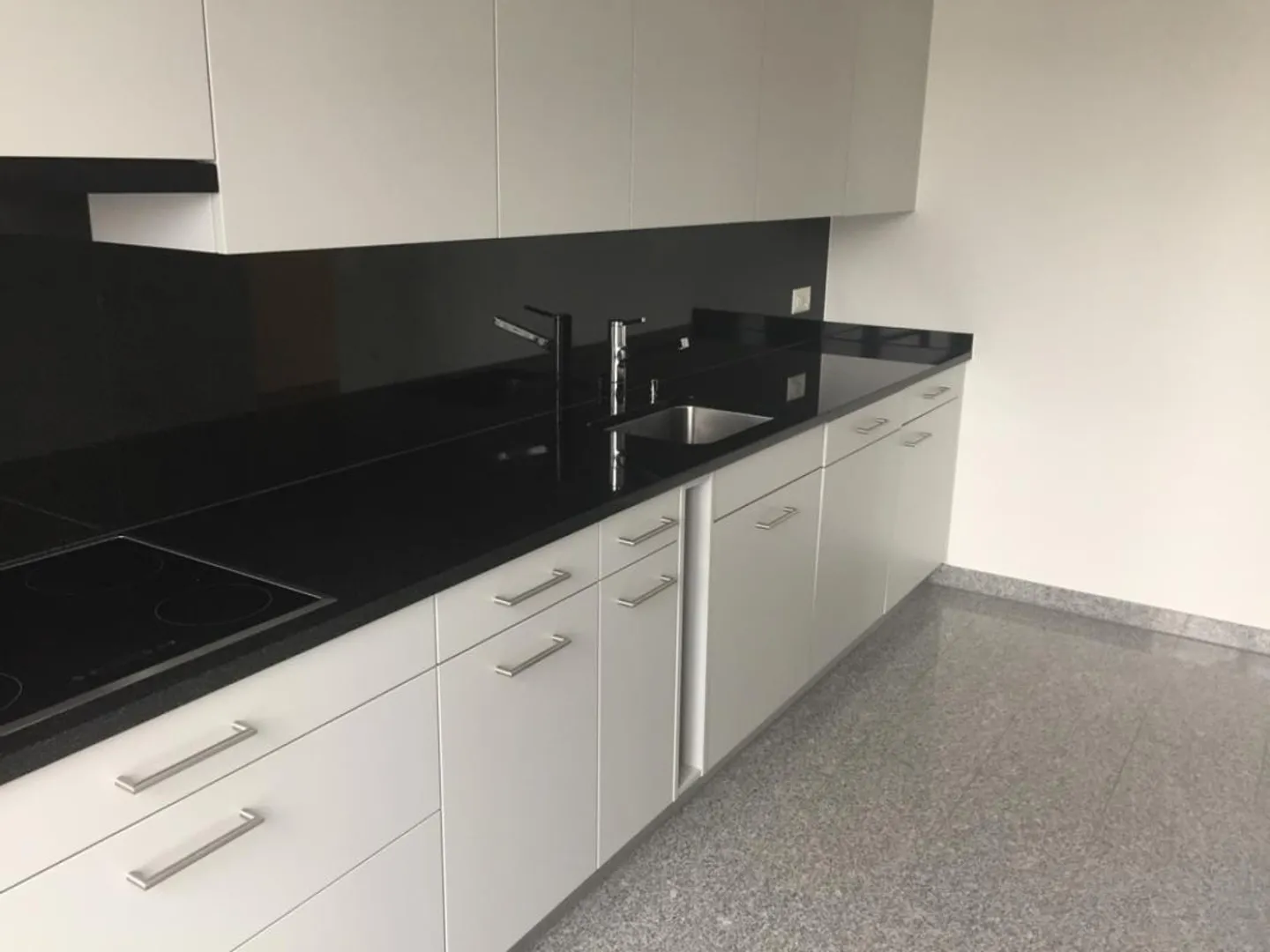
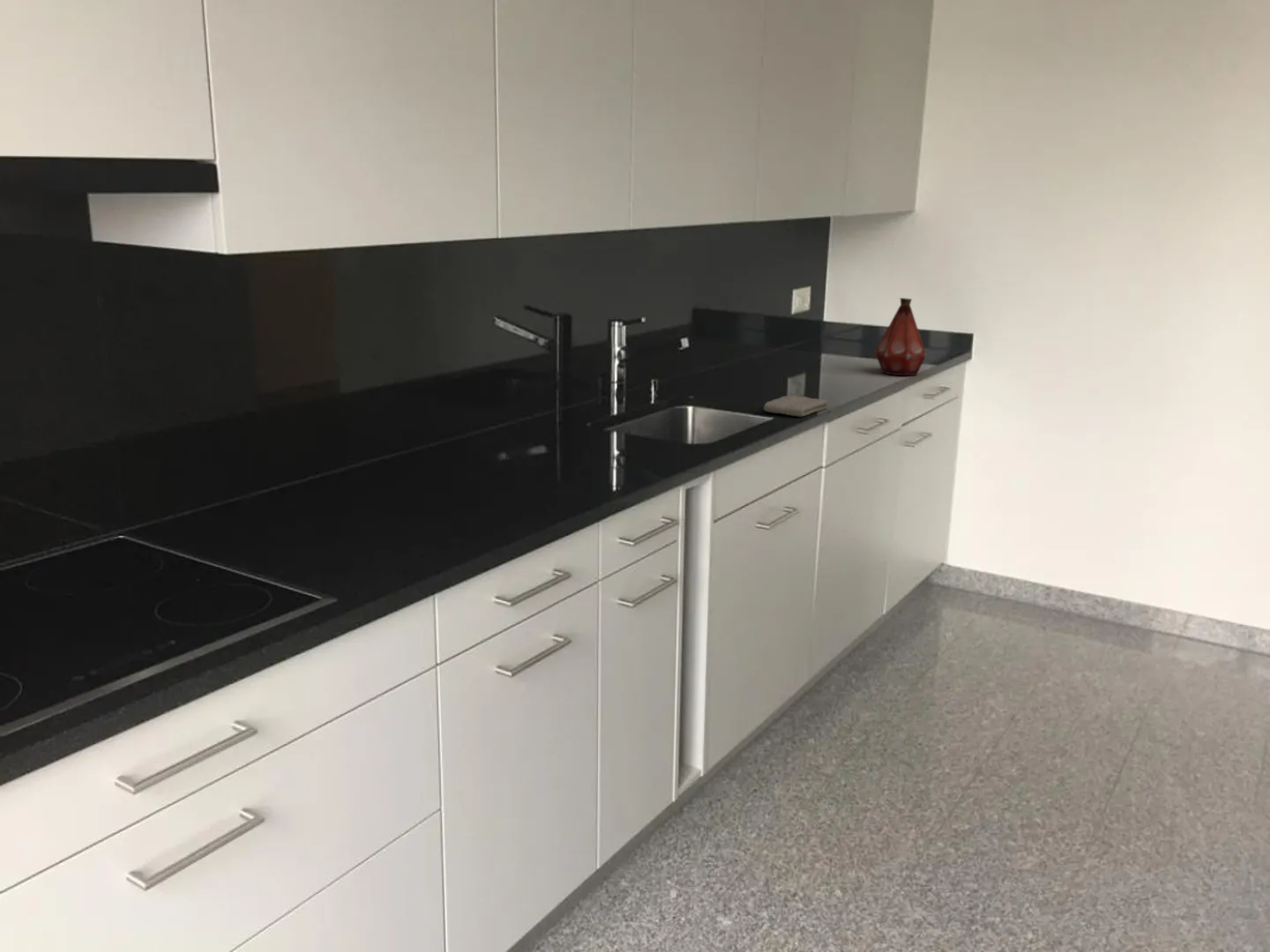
+ washcloth (796, 405)
+ bottle (902, 335)
